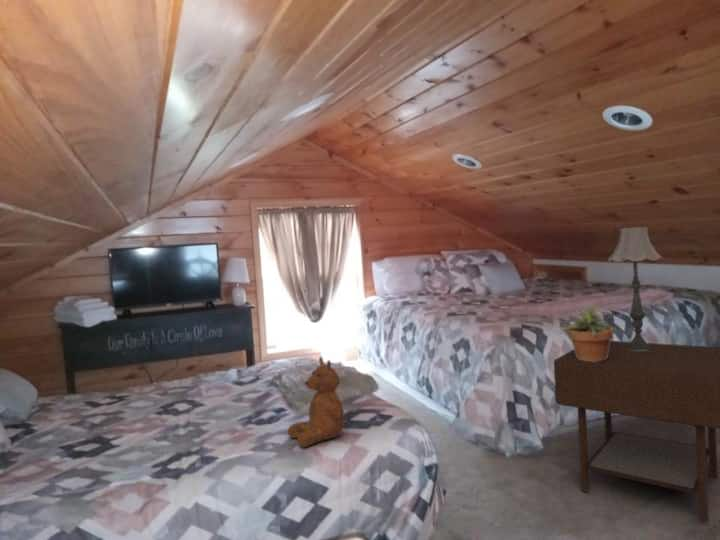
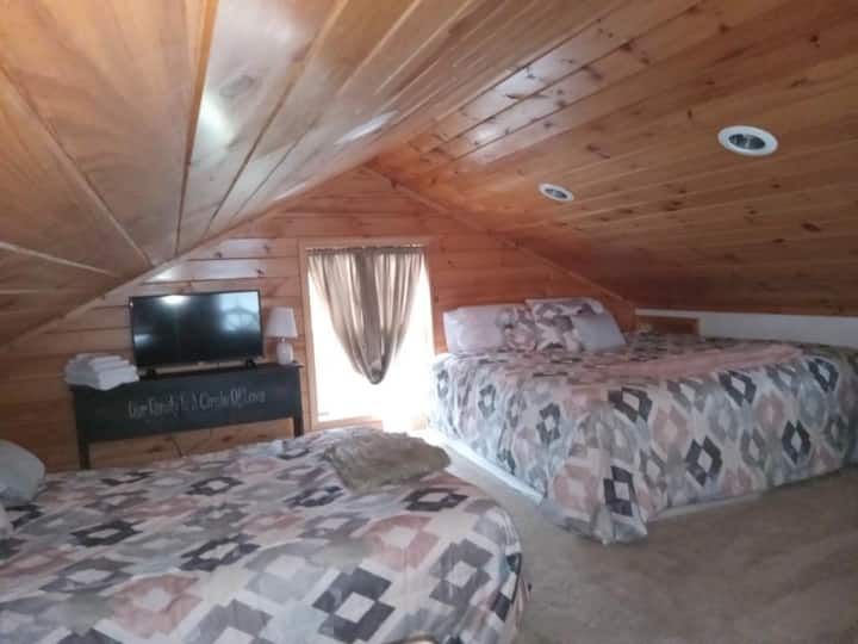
- table lamp (636, 288)
- potted plant (592, 331)
- side table (646, 418)
- teddy bear (315, 399)
